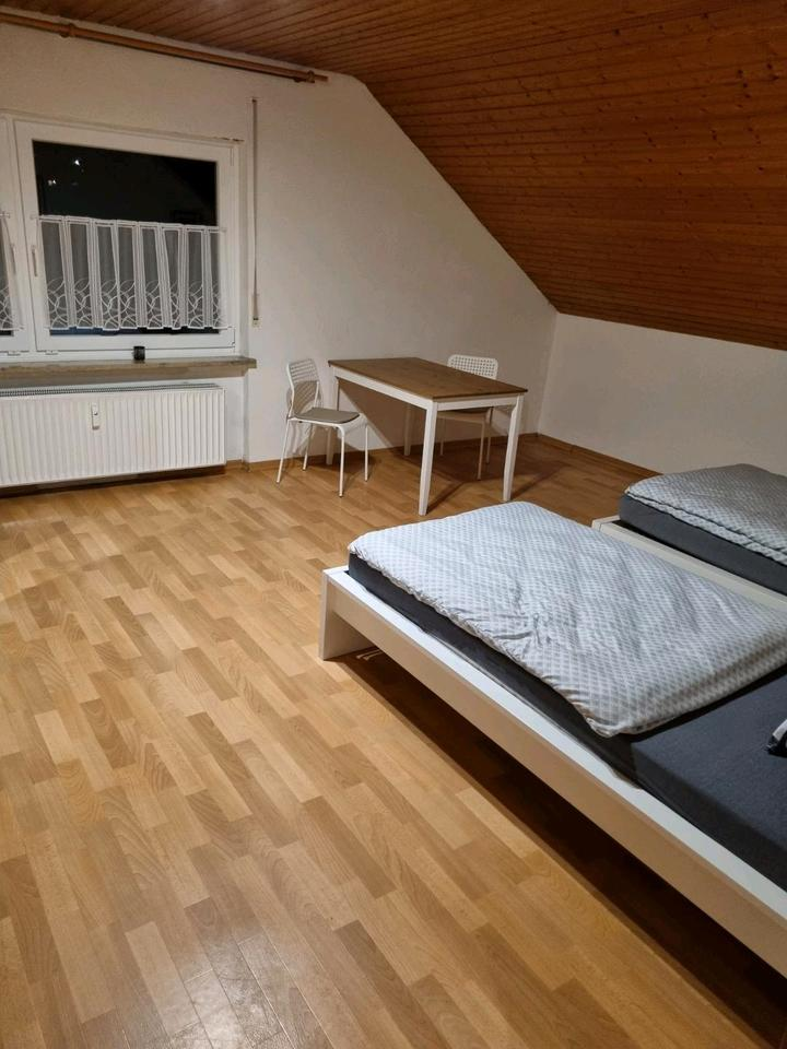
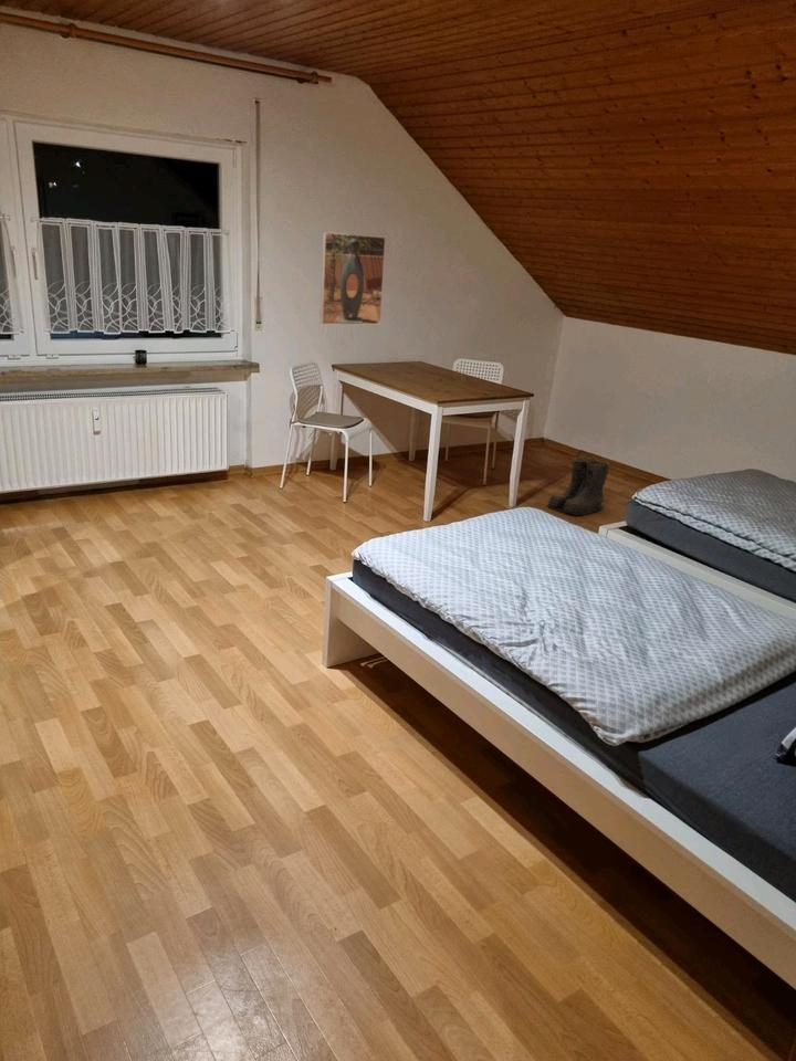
+ boots (579, 484)
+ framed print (353, 280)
